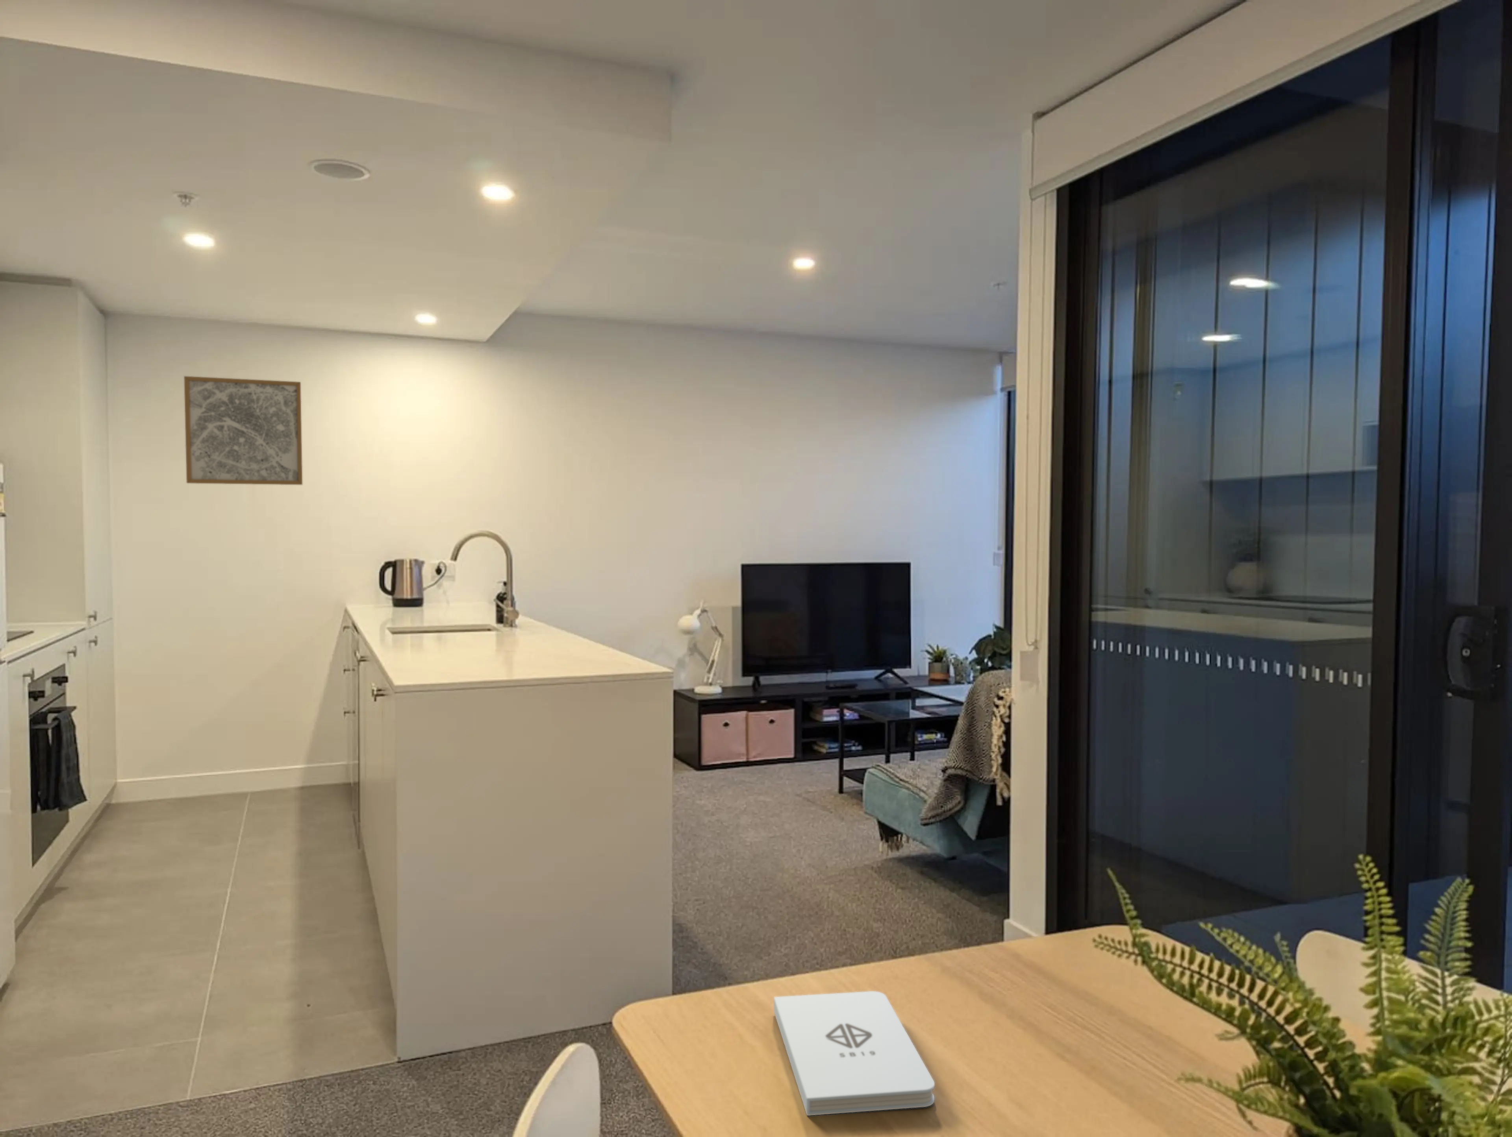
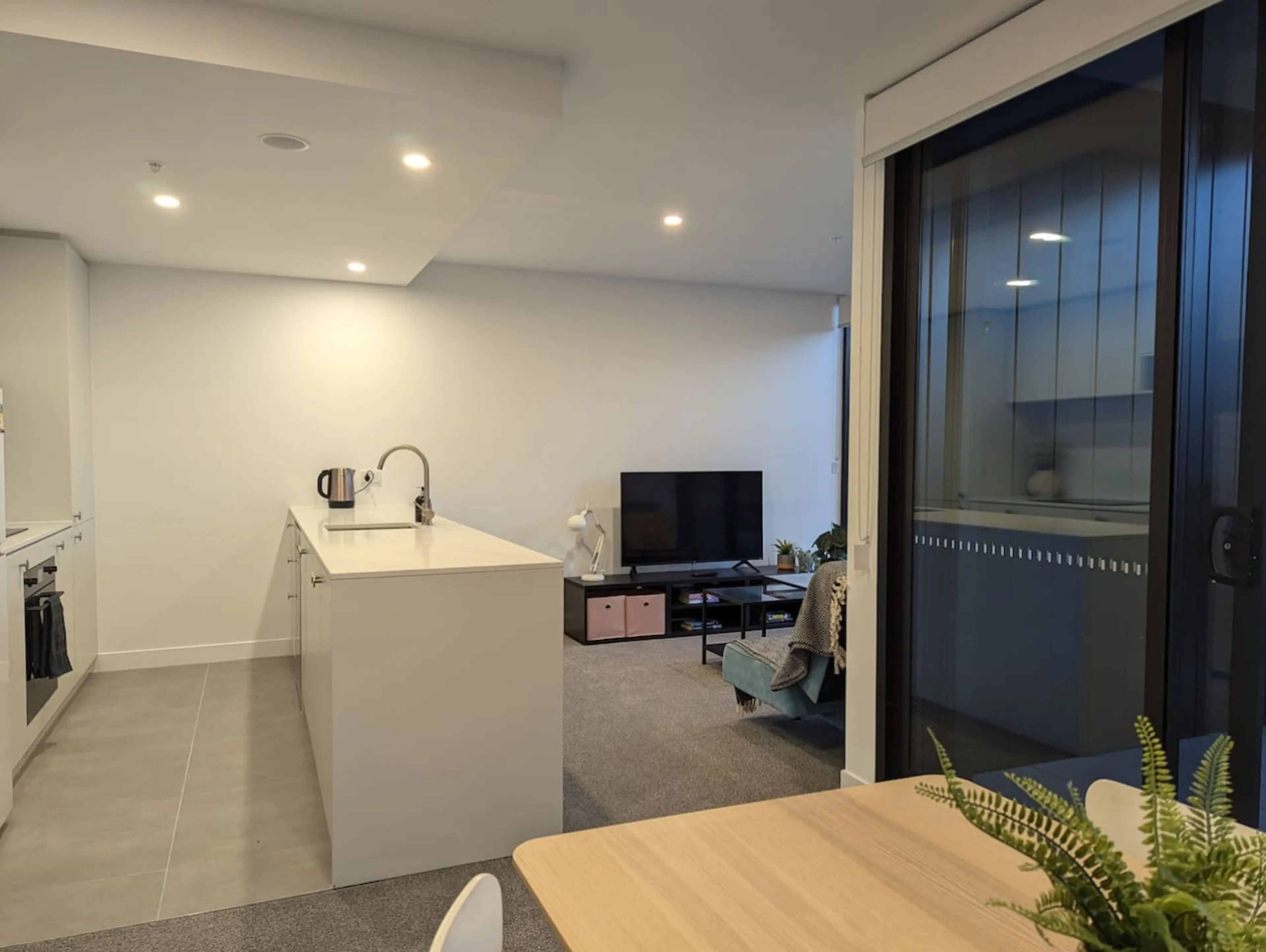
- notepad (848, 1046)
- wall art (245, 431)
